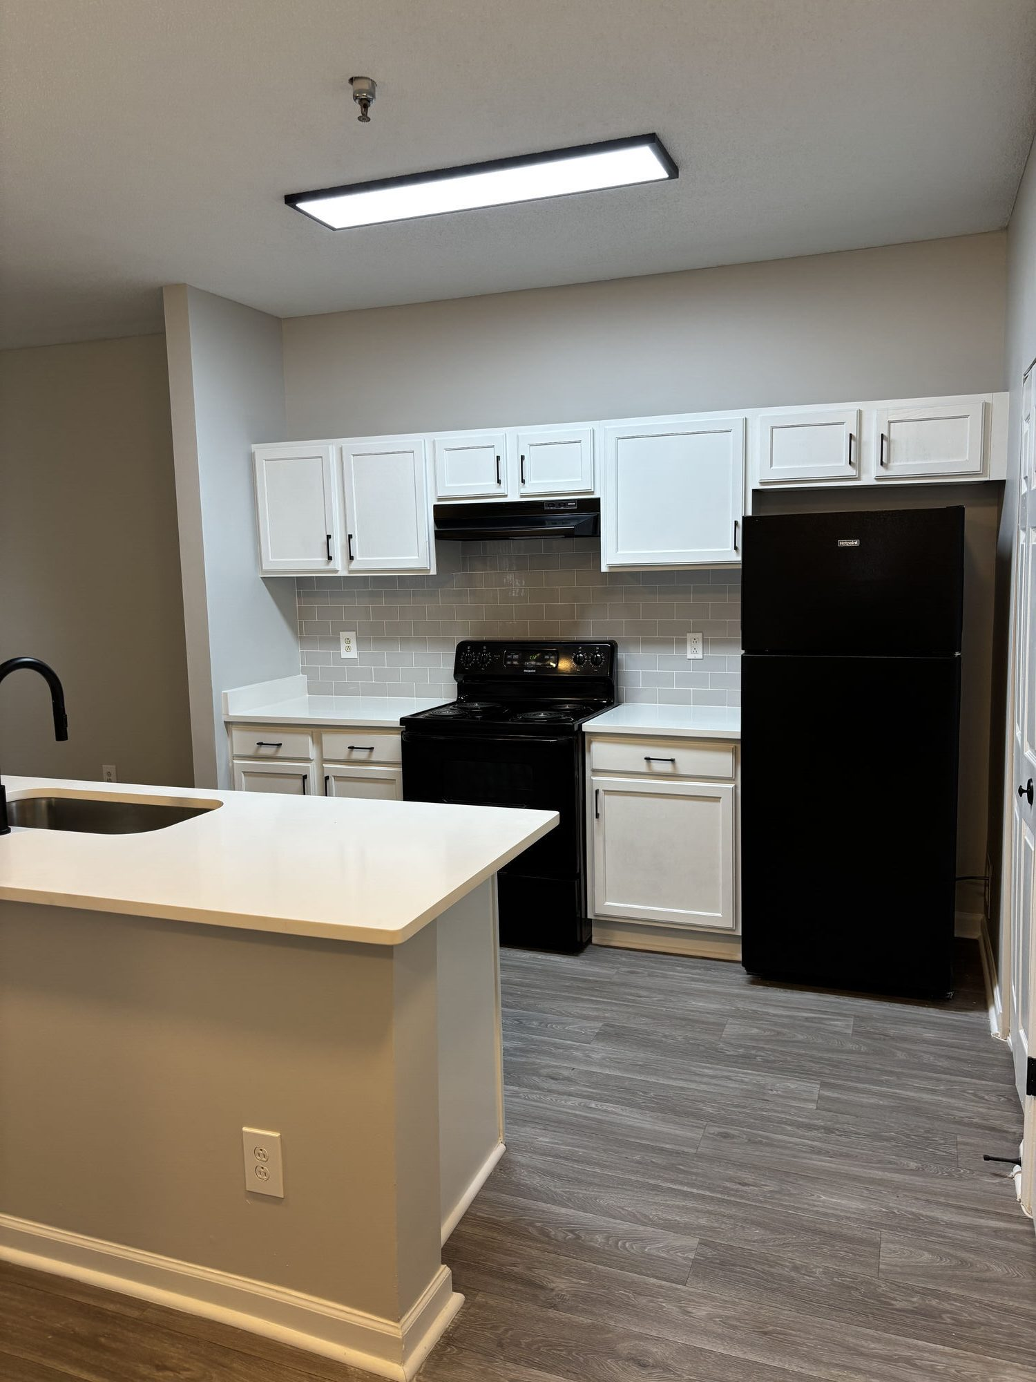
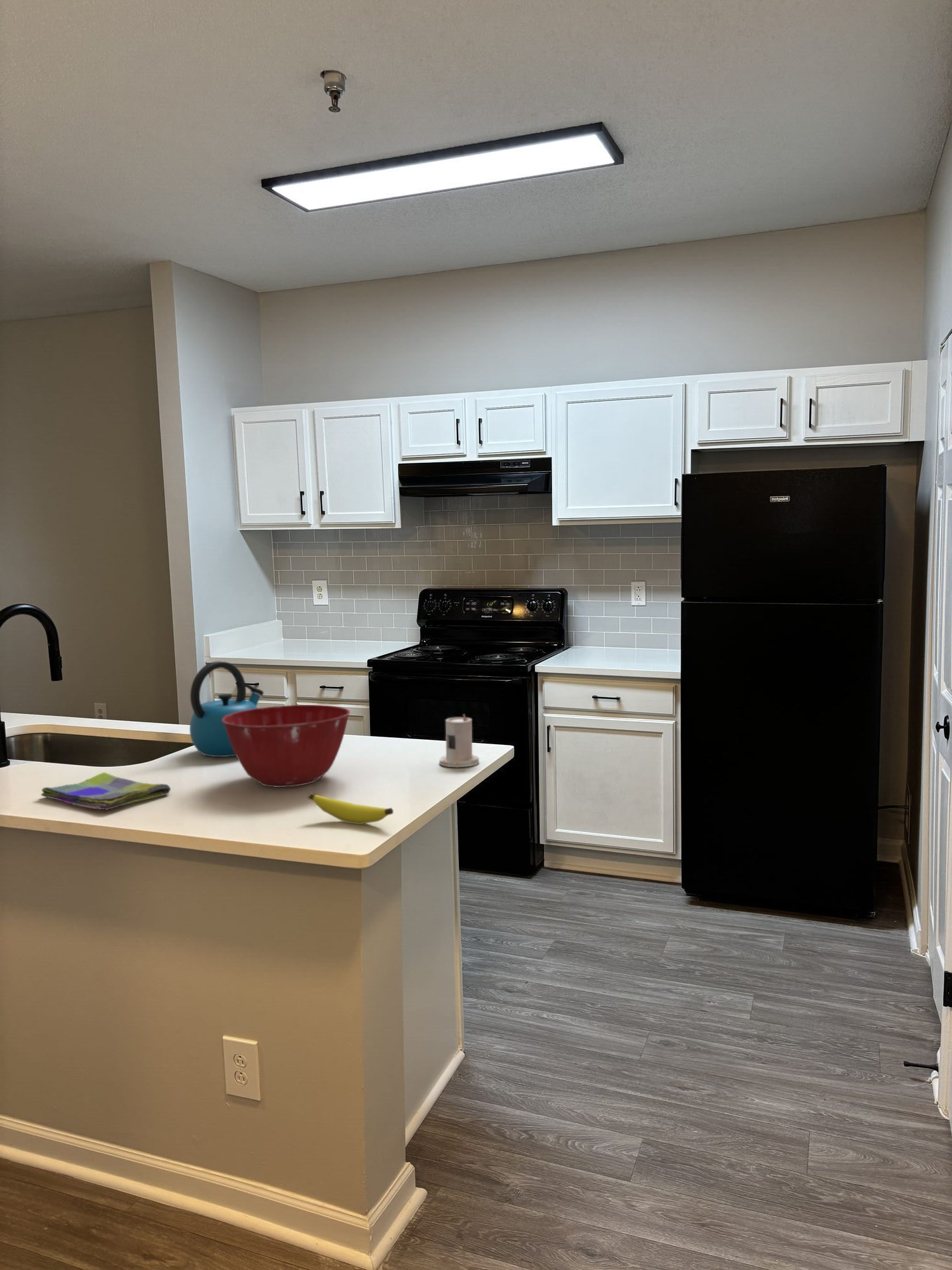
+ kettle (228, 705)
+ dish towel (106, 790)
+ mixing bowl (288, 747)
+ banana (353, 808)
+ candle (458, 738)
